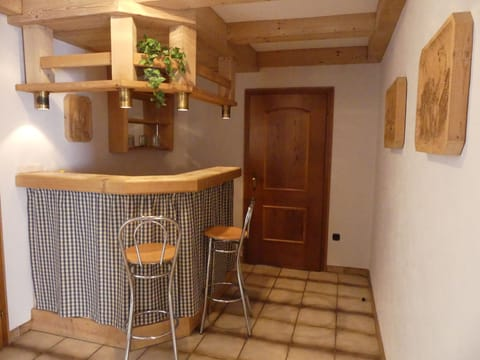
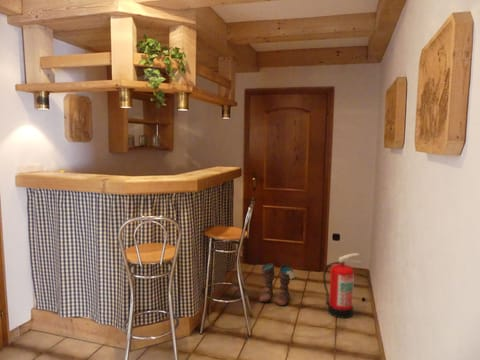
+ boots (280, 282)
+ fire extinguisher (341, 283)
